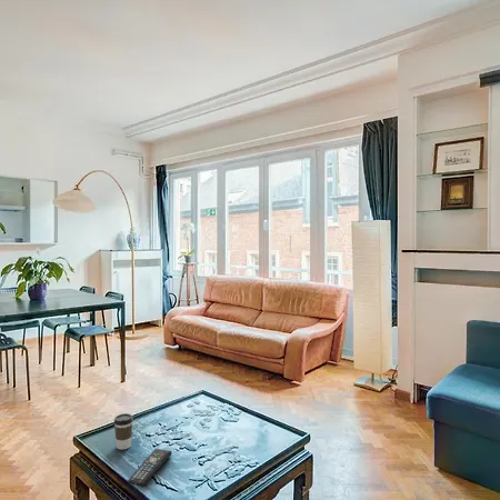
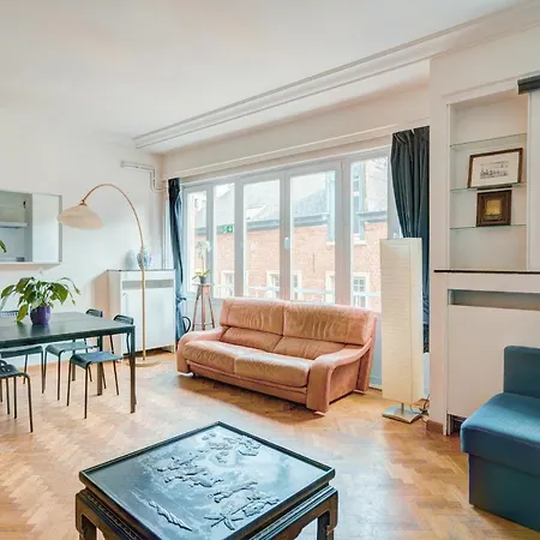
- remote control (151, 466)
- coffee cup (123, 431)
